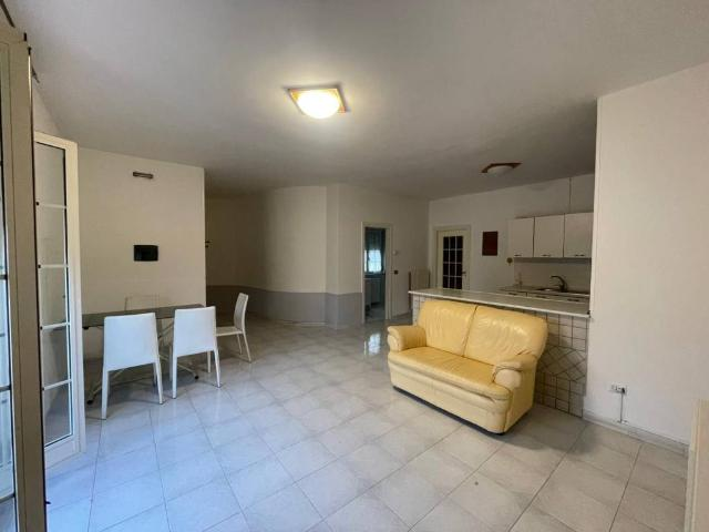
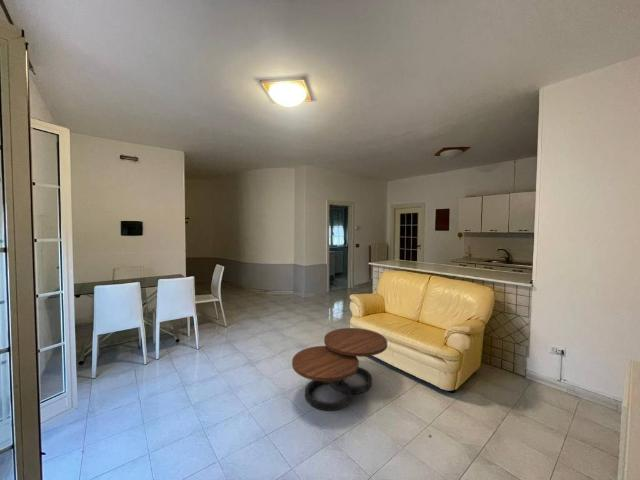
+ coffee table (341, 366)
